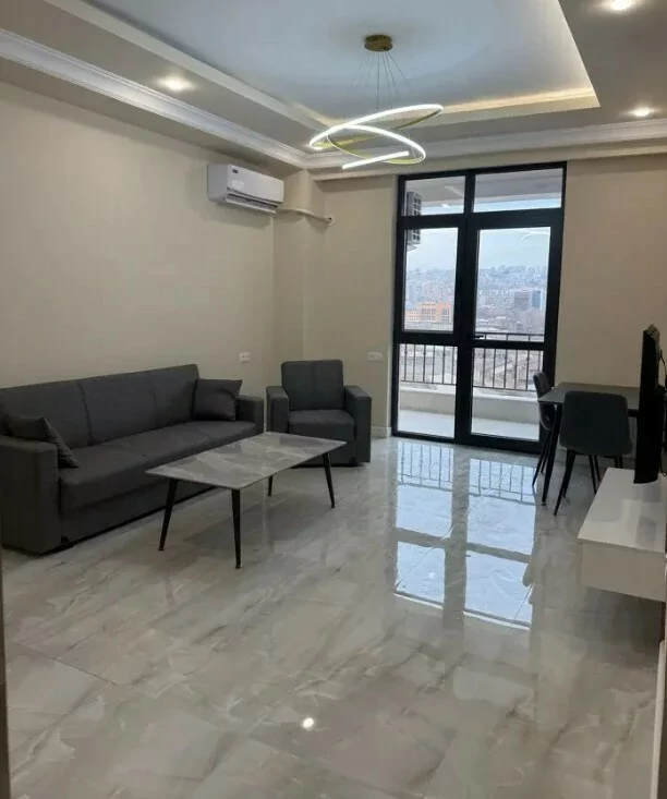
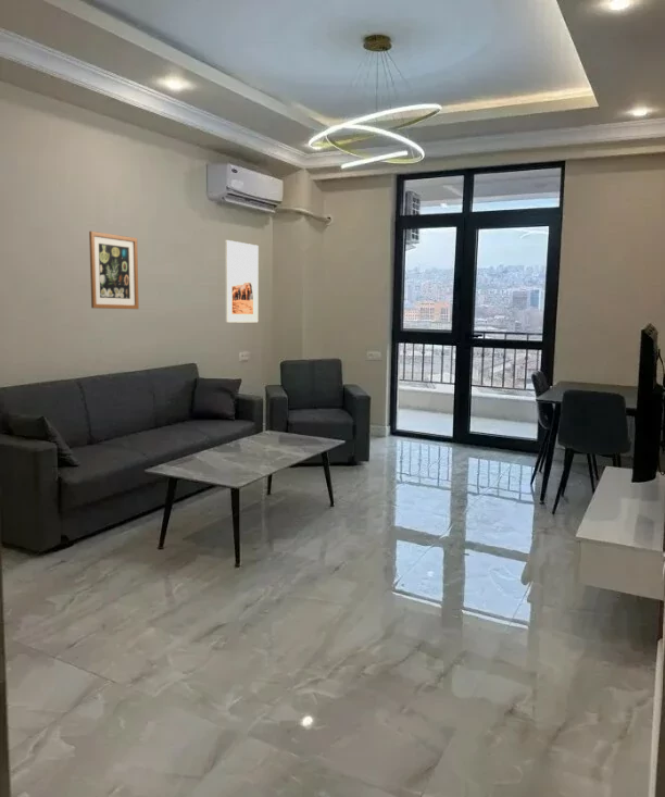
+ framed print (242, 283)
+ wall art (114, 272)
